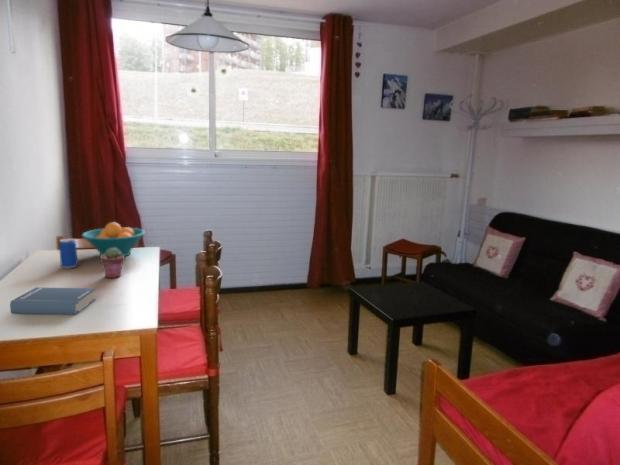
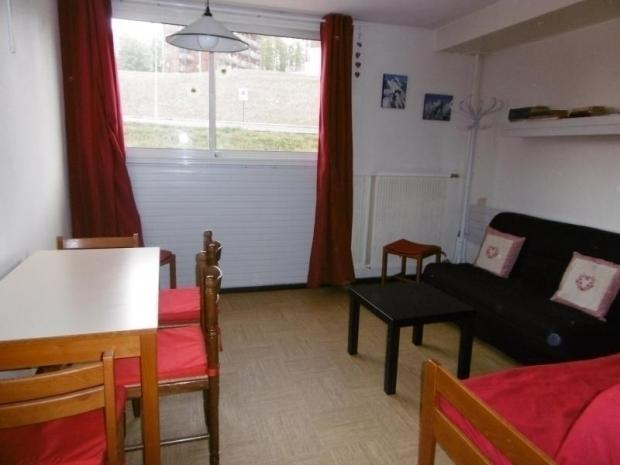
- potted succulent (112, 262)
- hardback book (54, 301)
- beverage can (68, 253)
- fruit bowl (114, 238)
